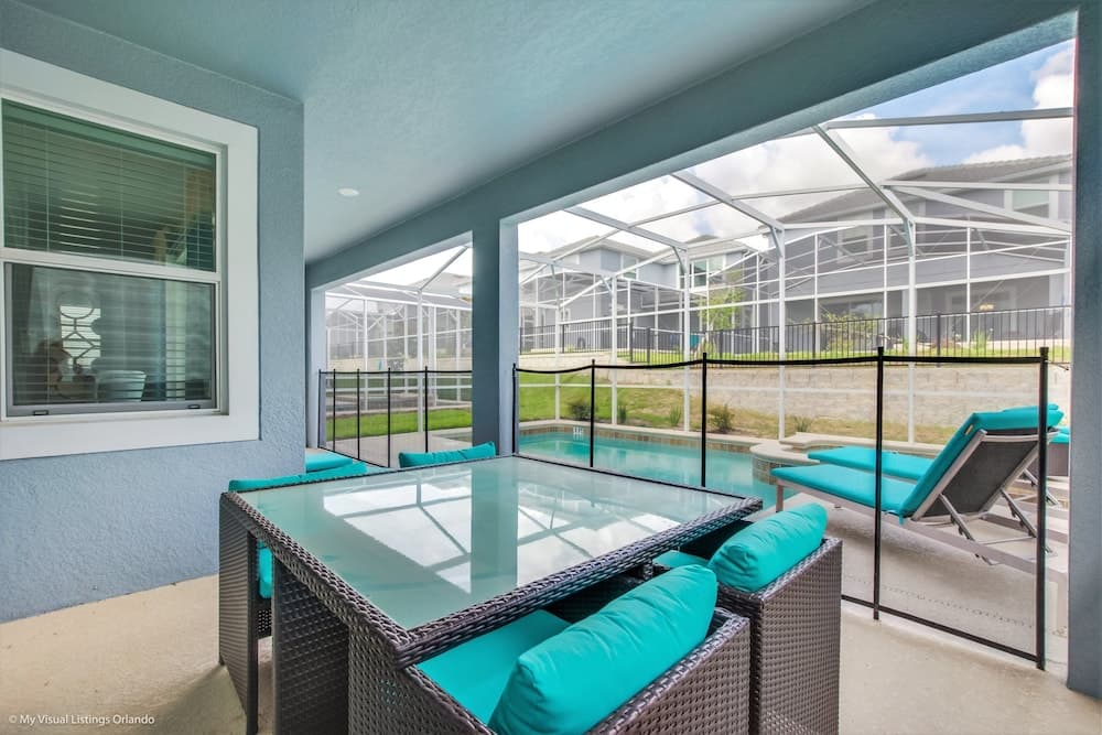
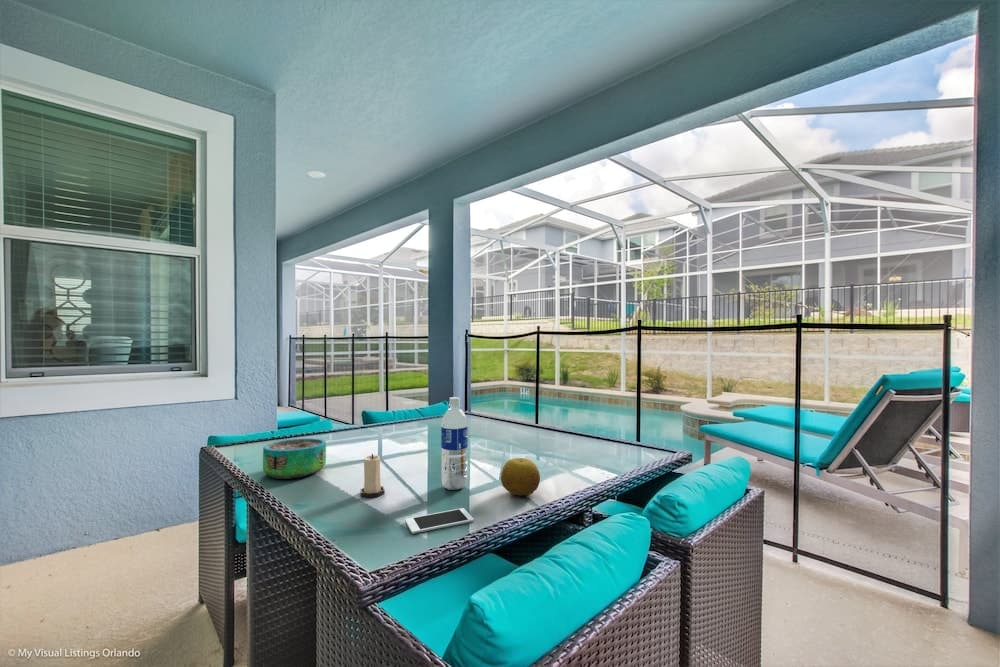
+ decorative bowl (295, 457)
+ cell phone (439, 520)
+ candle (372, 473)
+ water bottle (454, 442)
+ fruit (520, 476)
